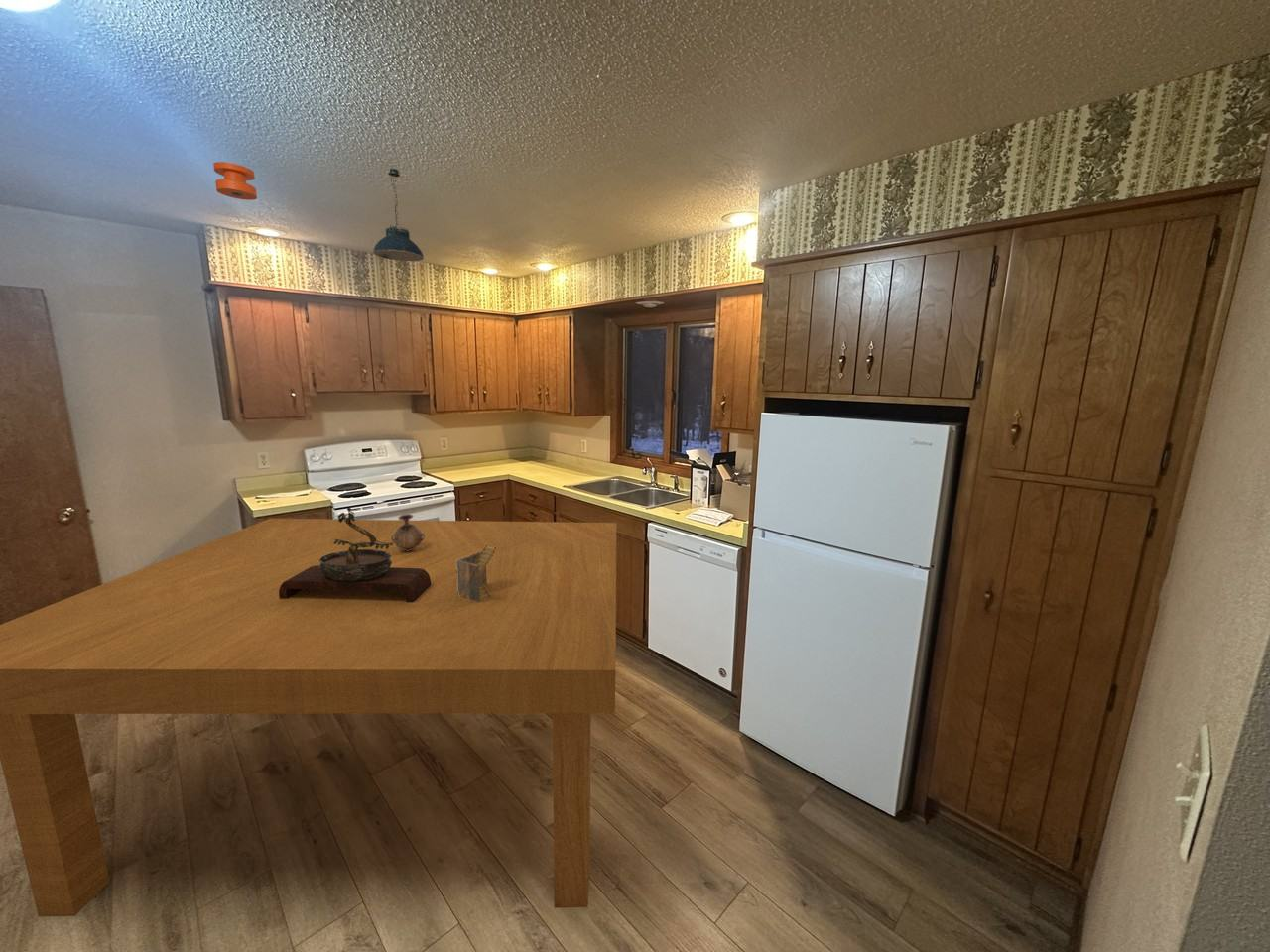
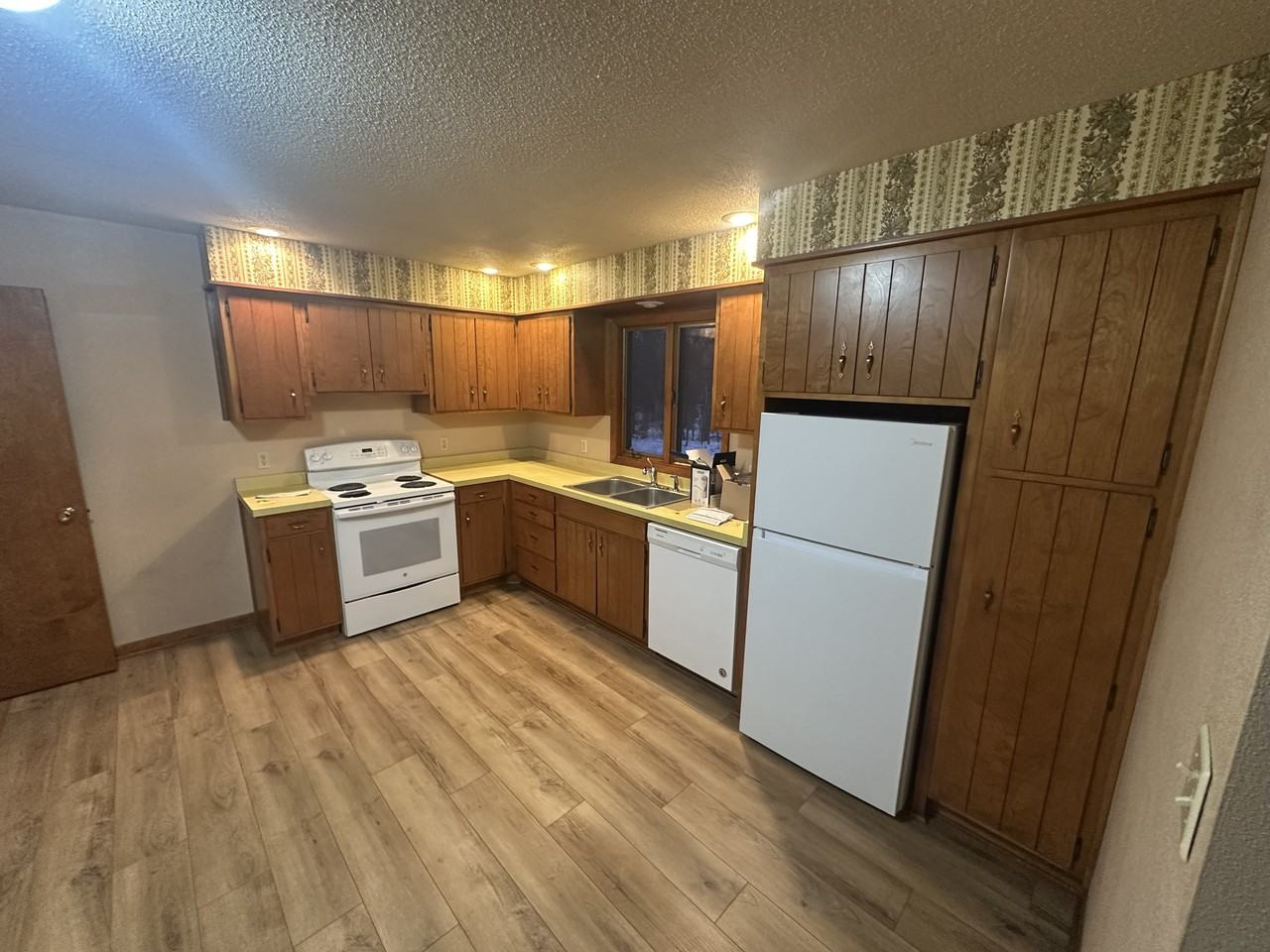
- vase (408, 532)
- bonsai tree (354, 547)
- dining table (393, 673)
- napkin holder (482, 571)
- pendant light (396, 214)
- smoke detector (235, 181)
